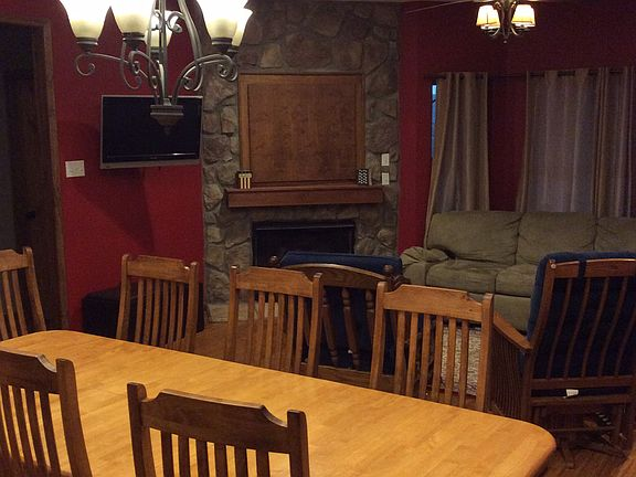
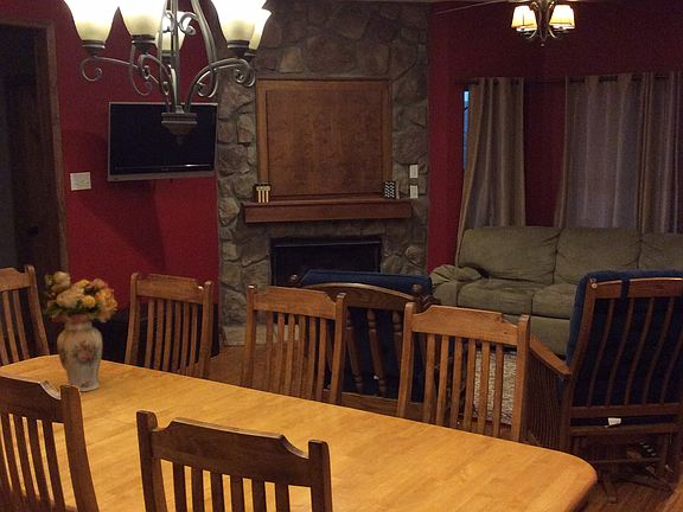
+ flower arrangement (81, 327)
